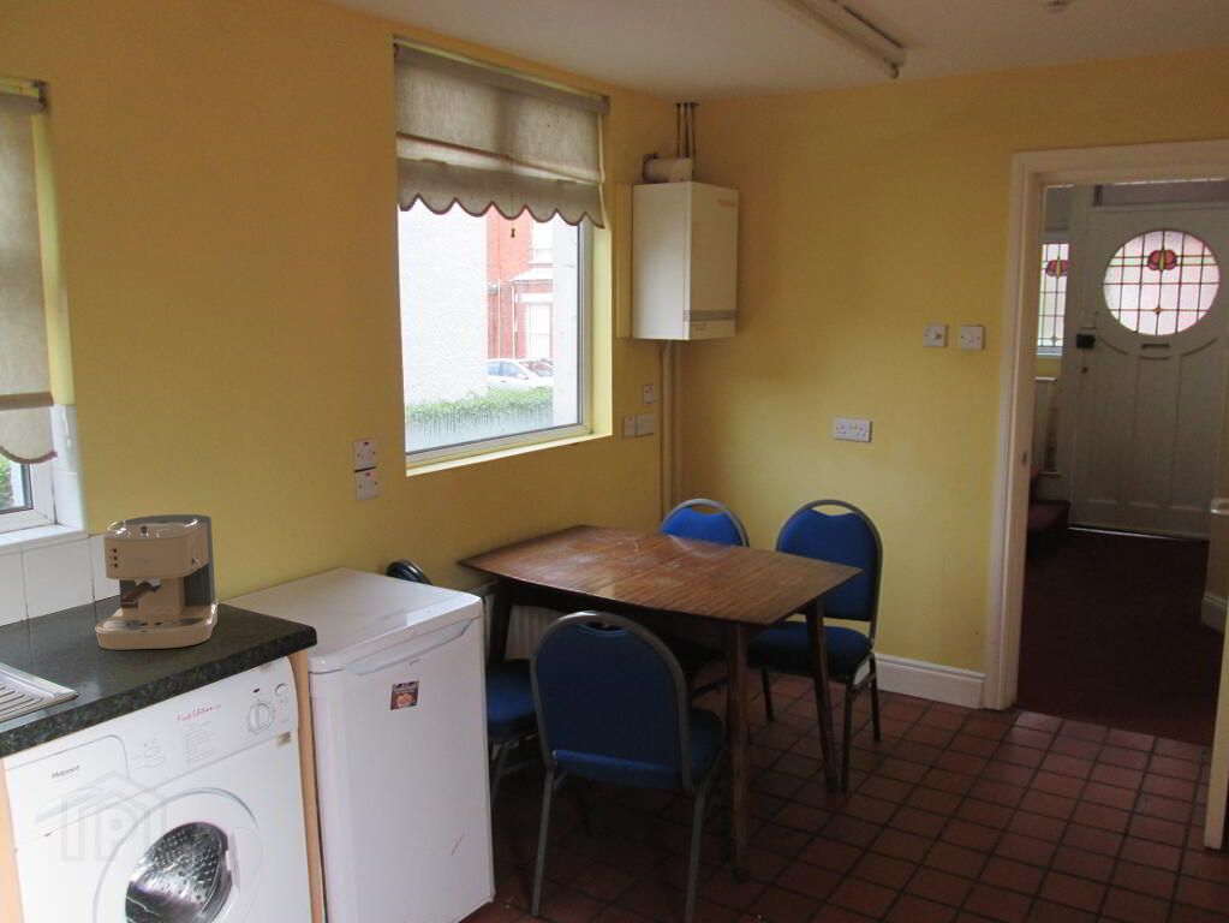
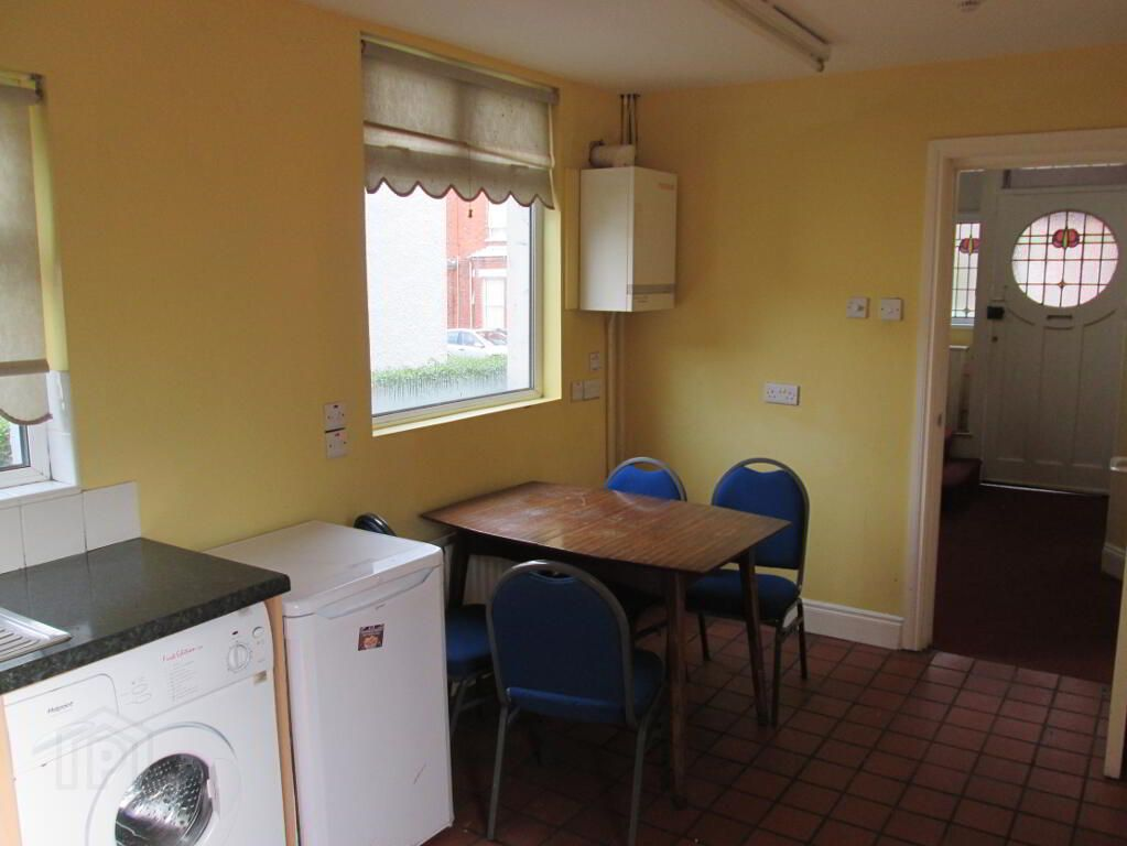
- coffee maker (155, 578)
